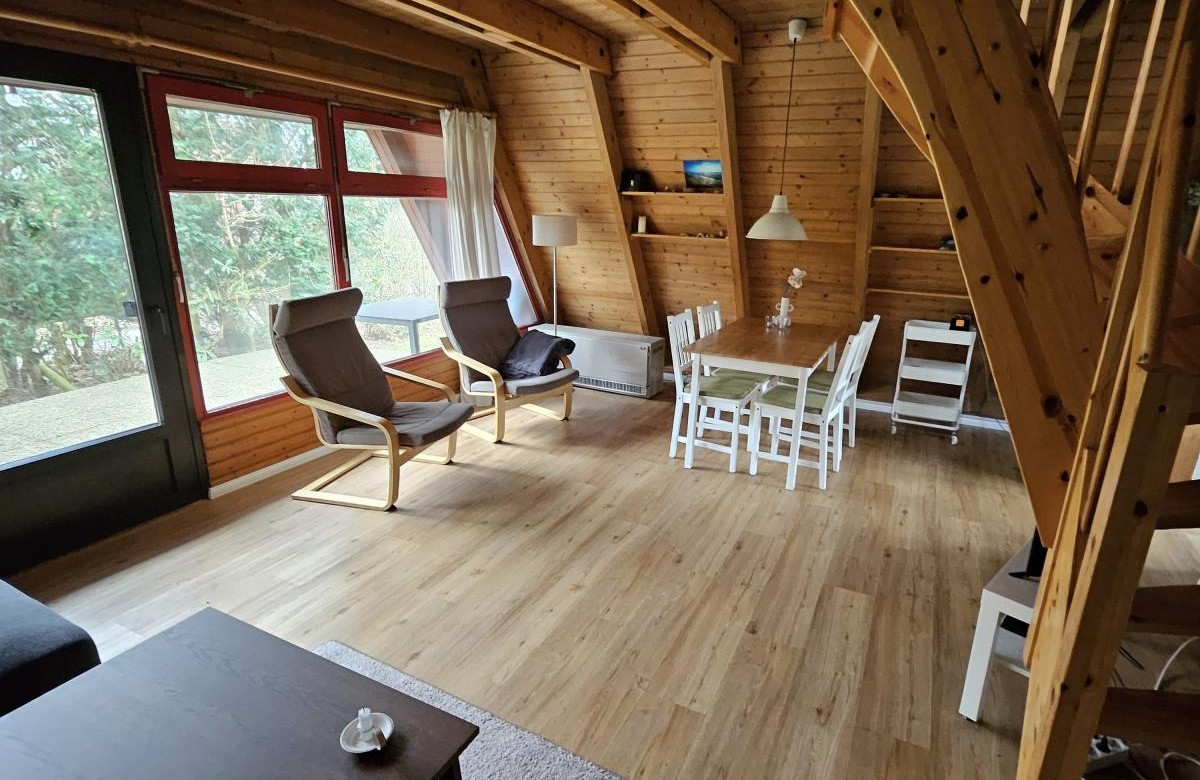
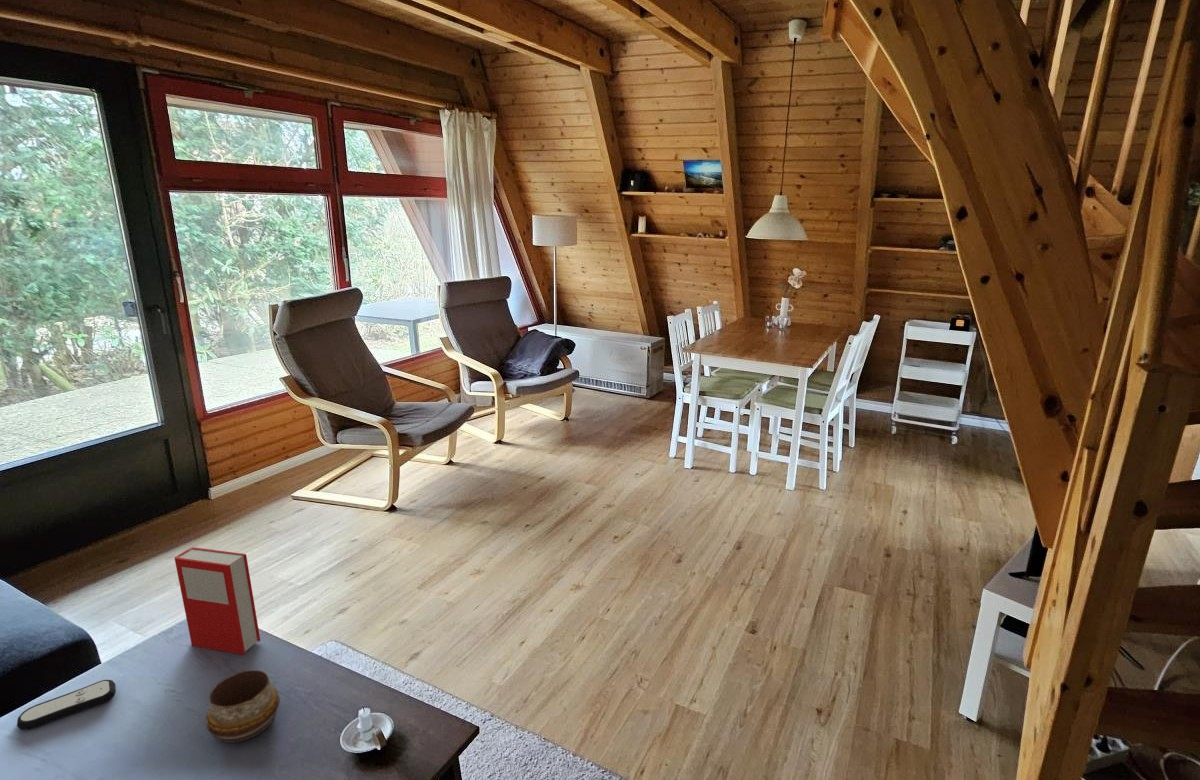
+ remote control (68, 704)
+ book (217, 600)
+ decorative bowl (242, 705)
